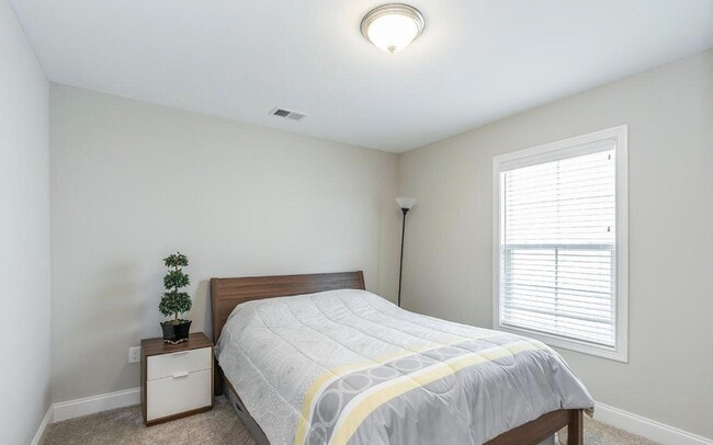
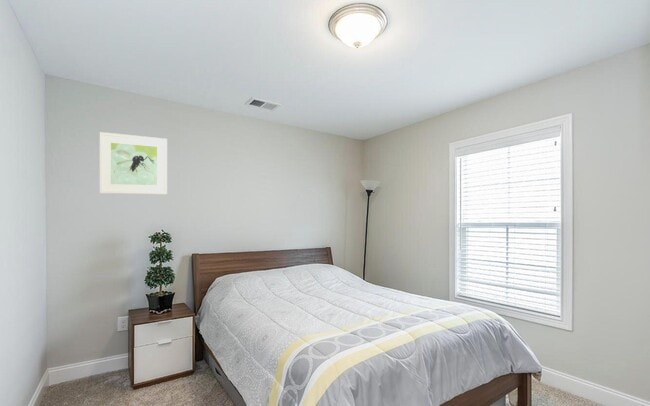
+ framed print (134, 164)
